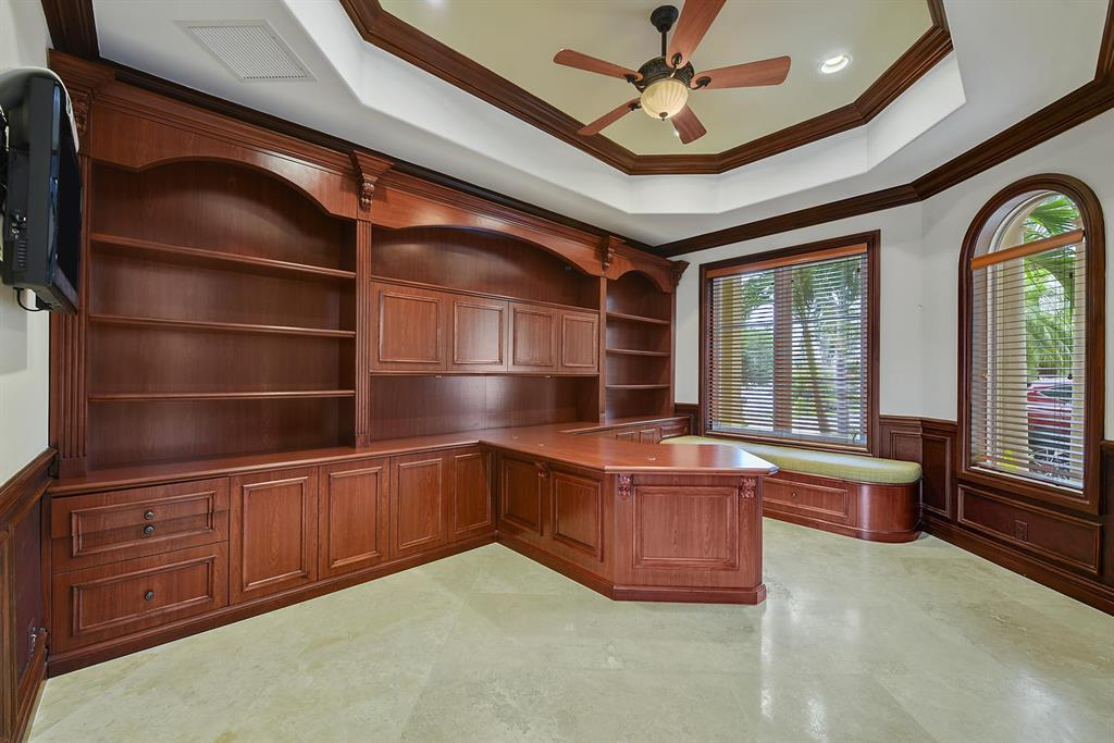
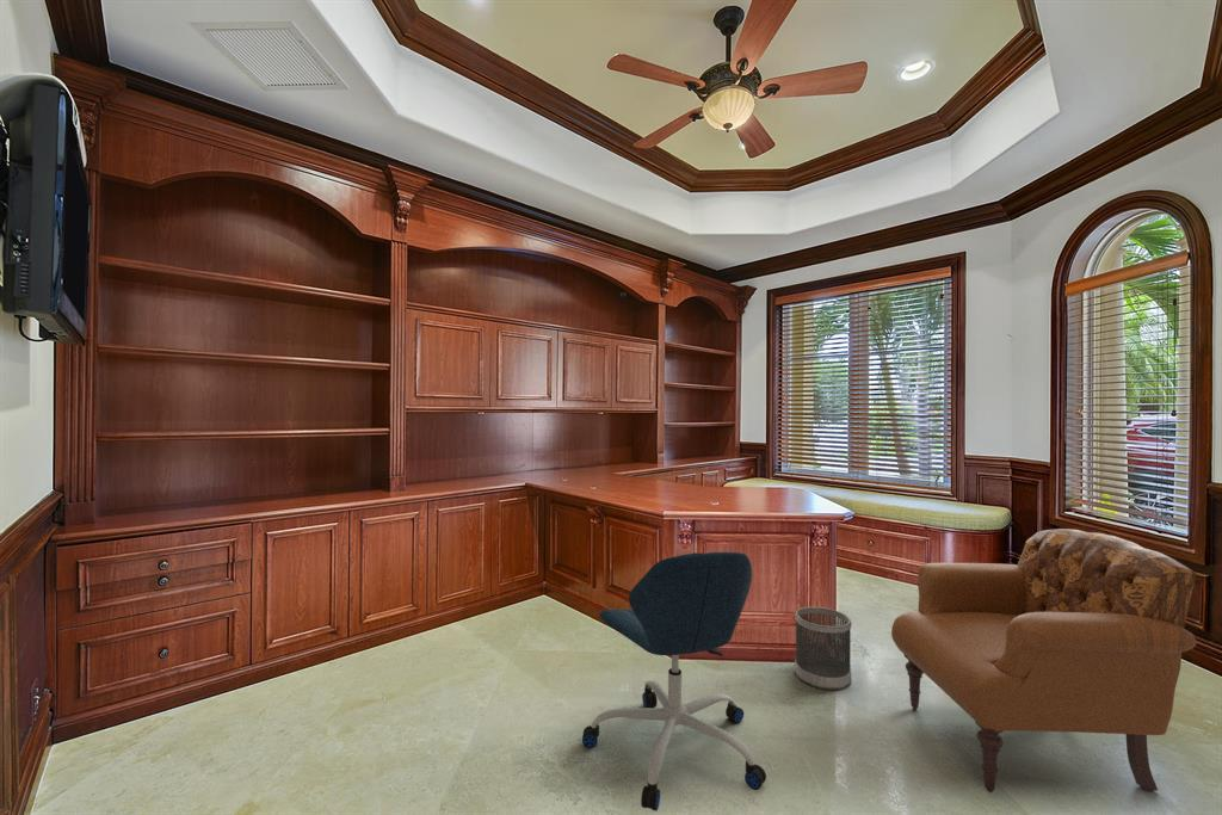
+ office chair (673, 638)
+ wastebasket (822, 646)
+ armchair (1022, 641)
